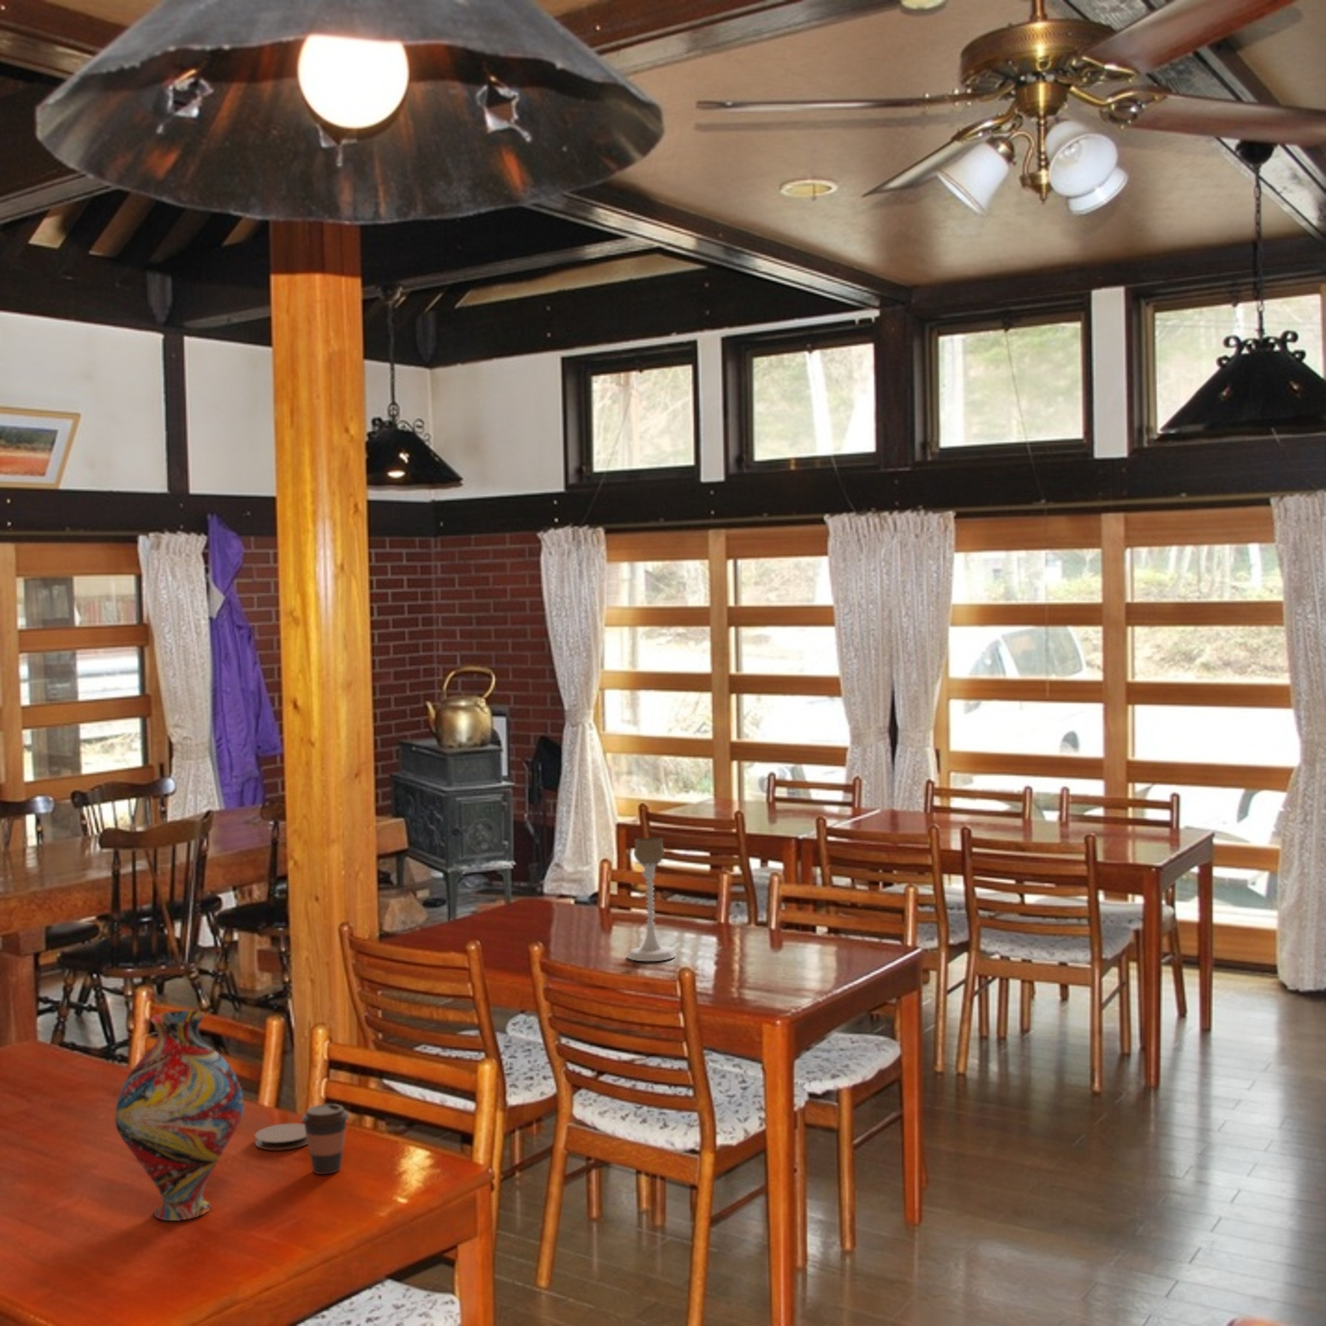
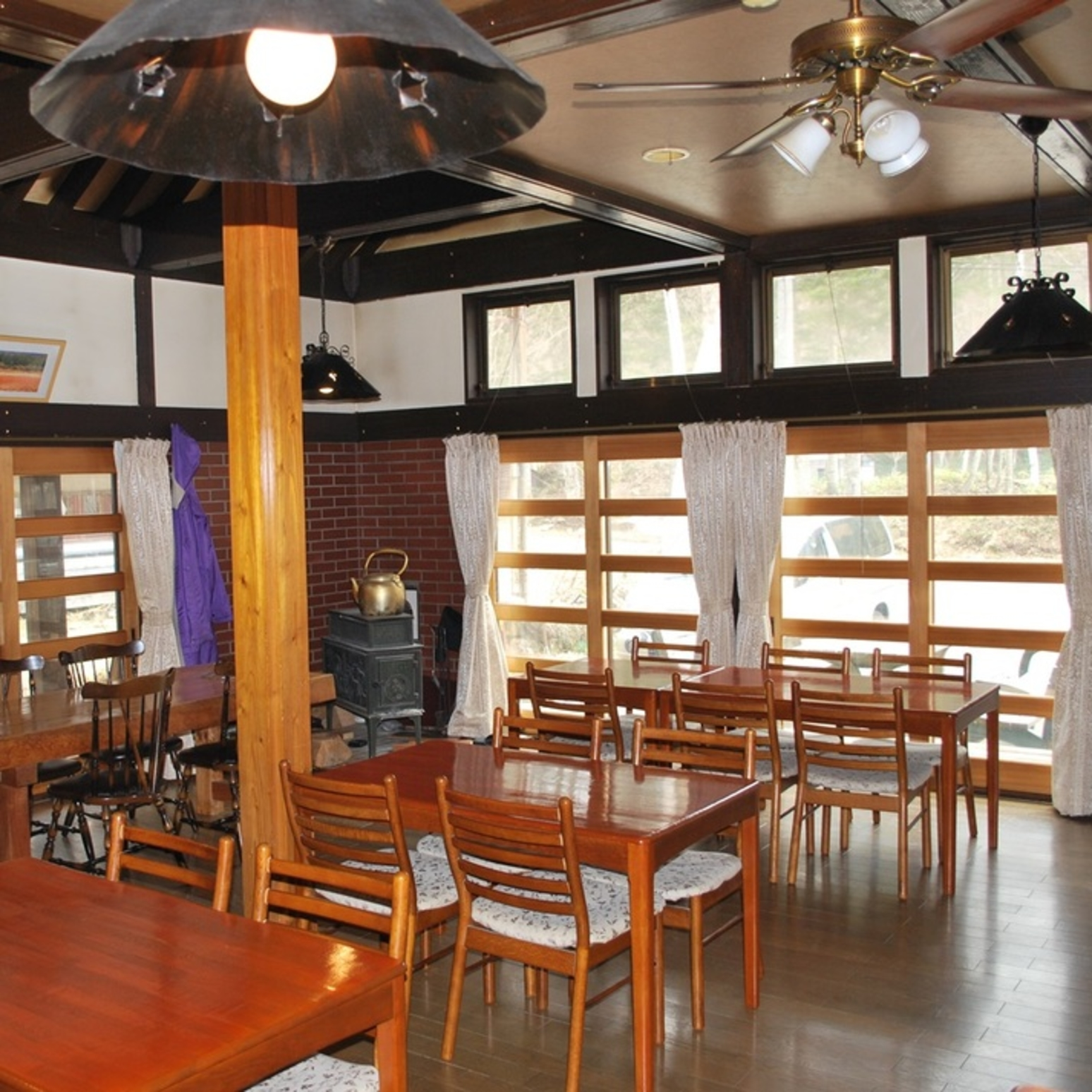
- coffee cup (325, 1139)
- vase (180, 1114)
- coaster (284, 1135)
- candle holder (650, 897)
